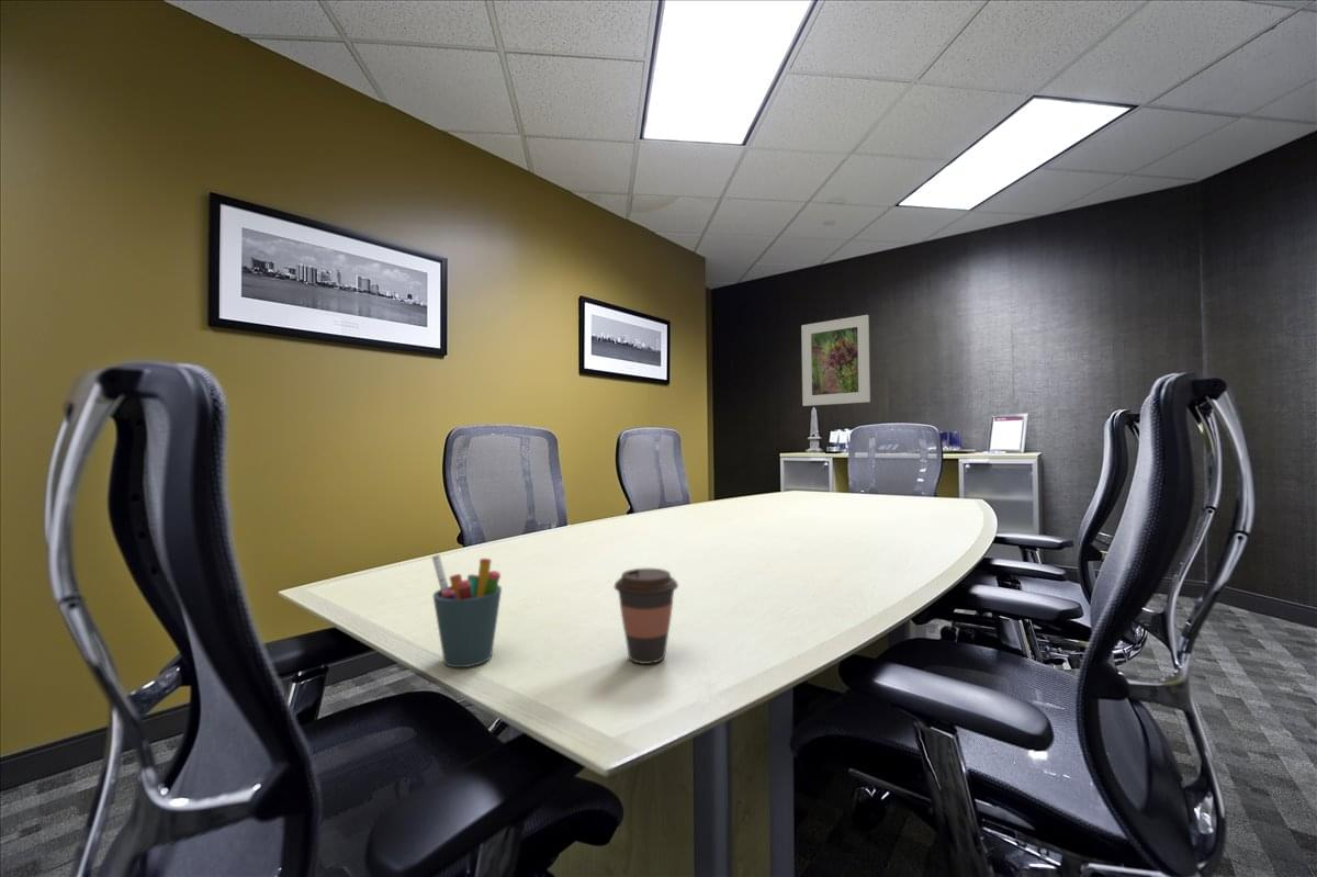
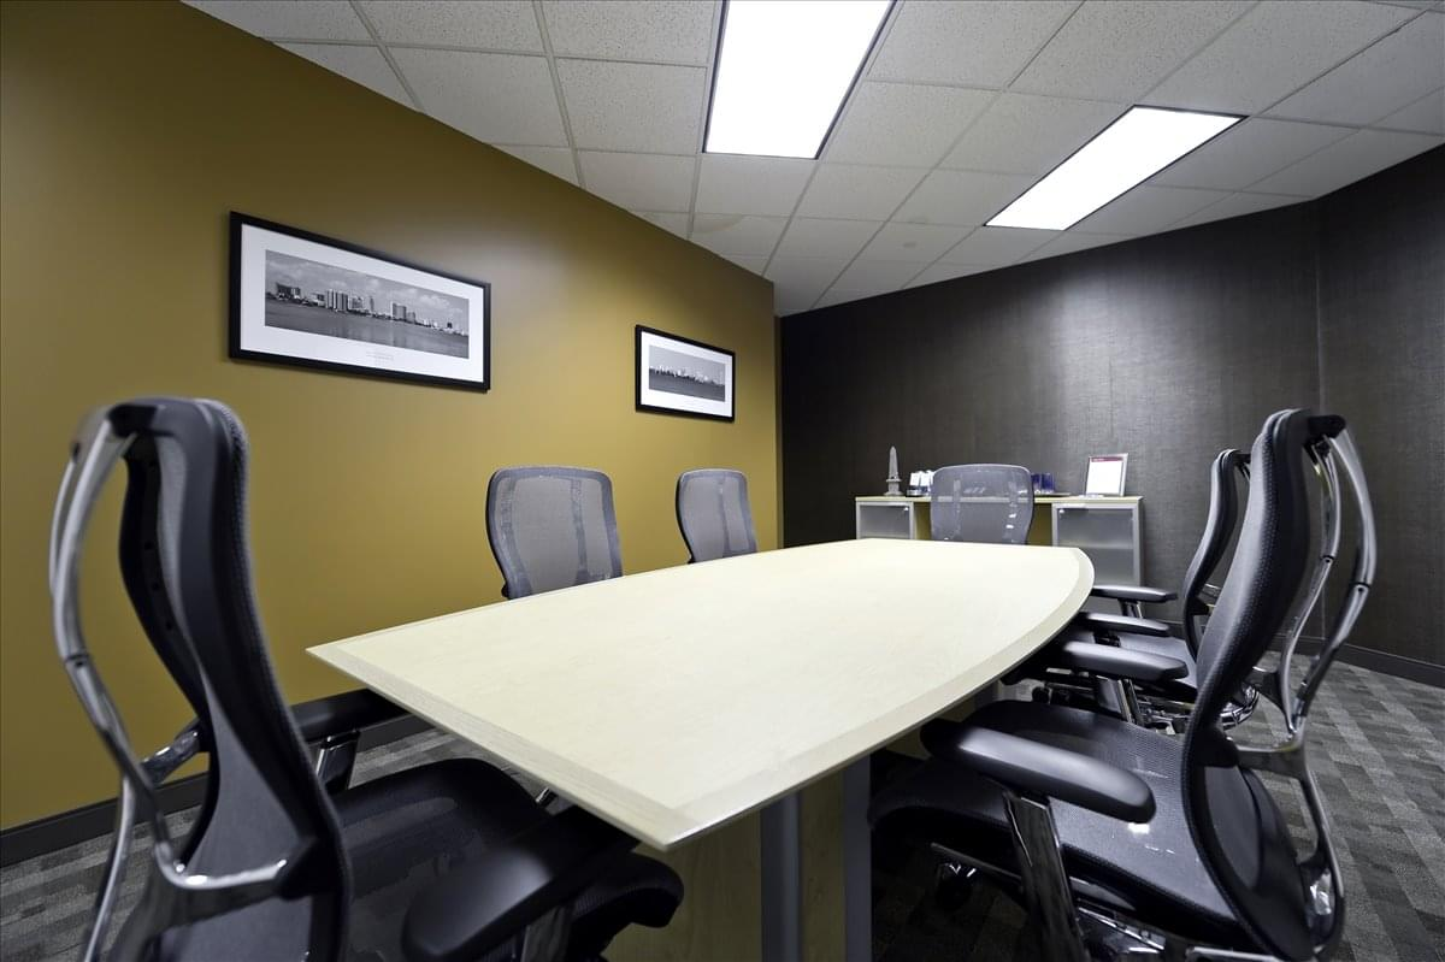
- pen holder (469, 606)
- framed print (834, 361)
- coffee cup (646, 615)
